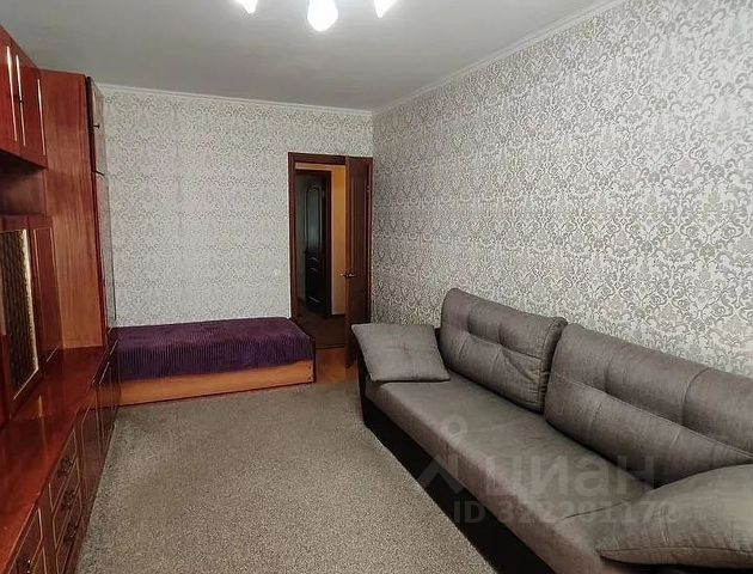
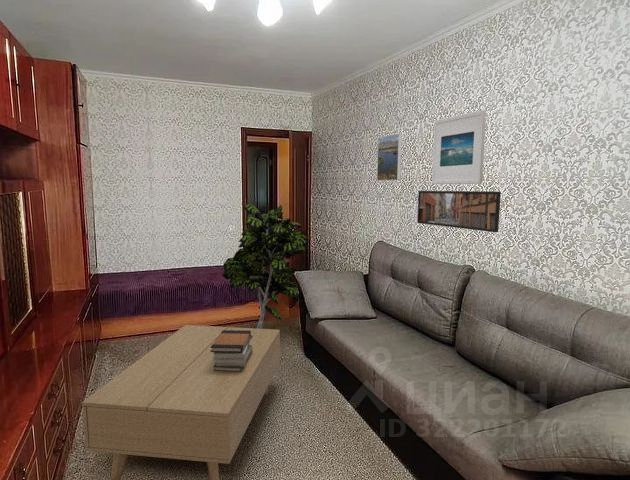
+ indoor plant (263, 271)
+ book stack (232, 350)
+ coffee table (200, 394)
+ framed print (388, 158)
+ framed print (453, 209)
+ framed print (456, 150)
